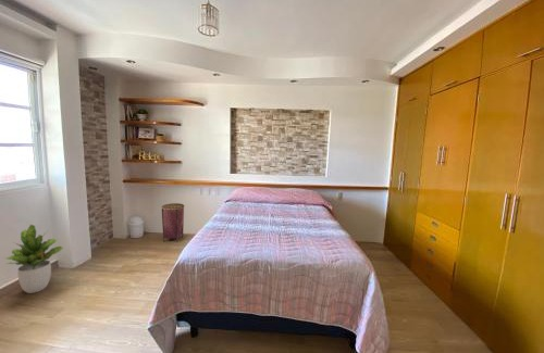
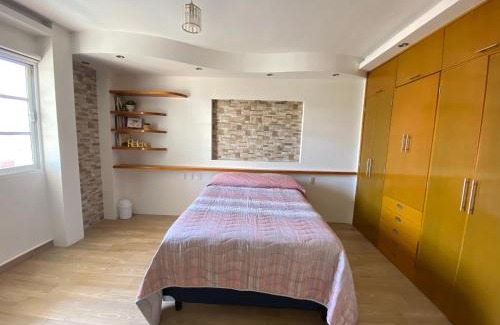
- potted plant (34, 257)
- woven basket (173, 223)
